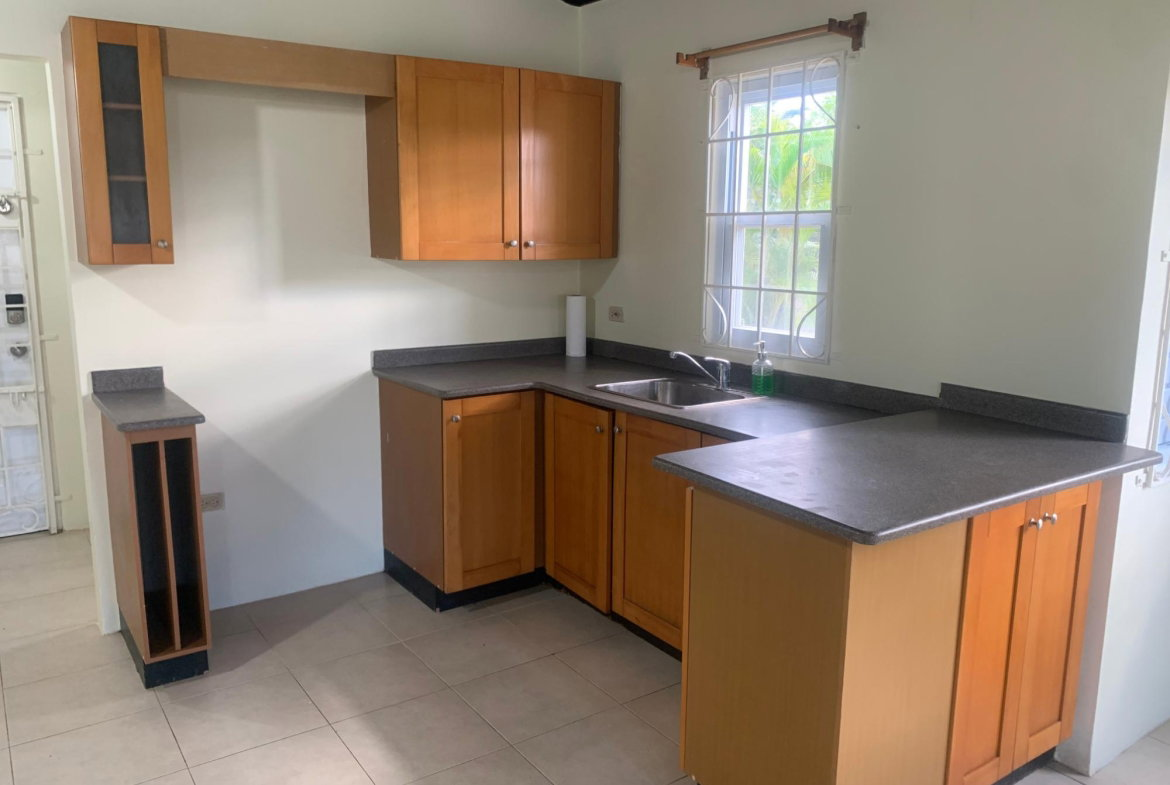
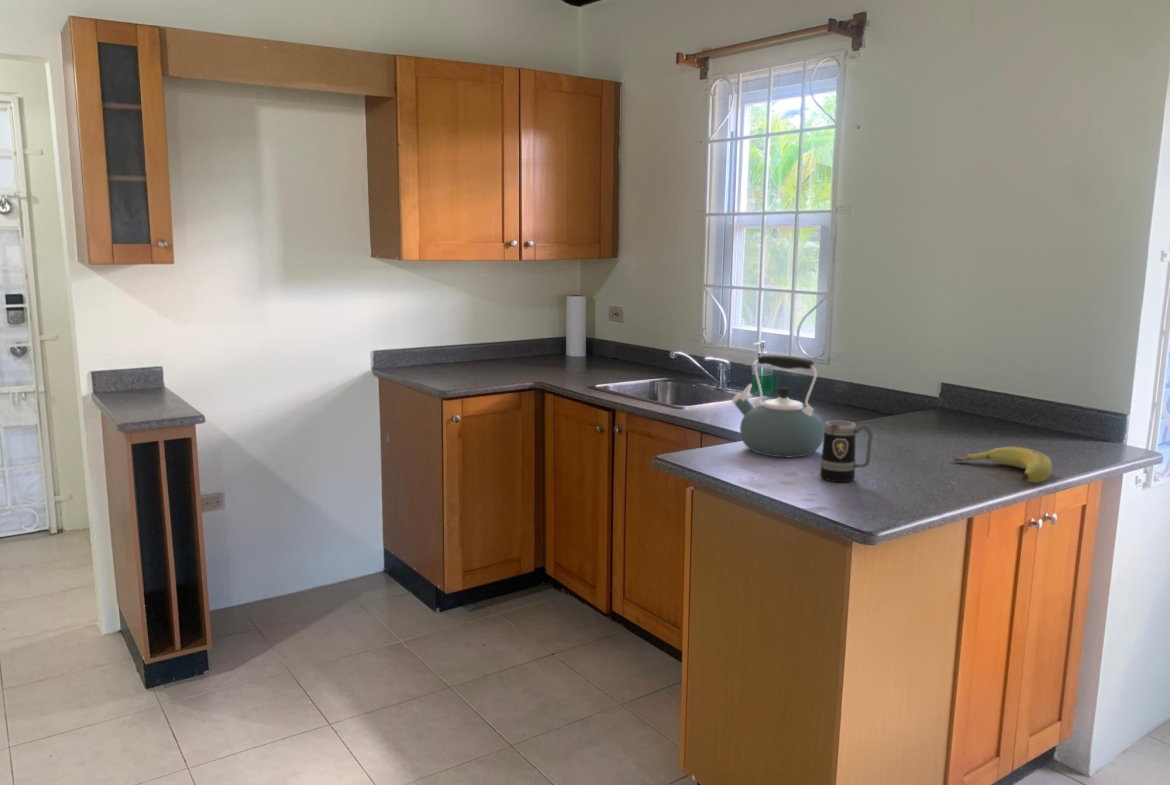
+ kettle (775, 402)
+ mug (846, 451)
+ banana (1002, 460)
